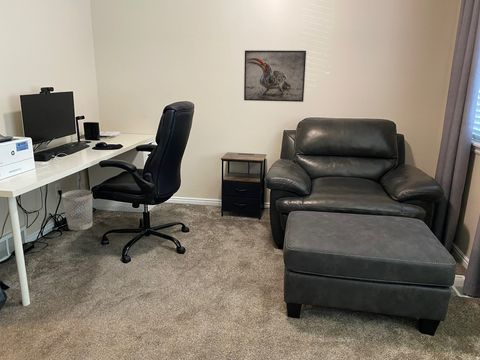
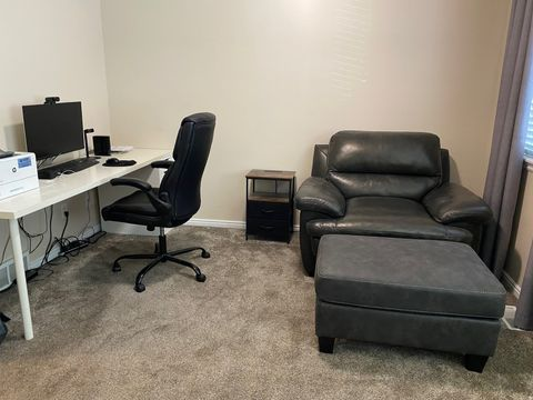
- wastebasket (78, 210)
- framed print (274, 76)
